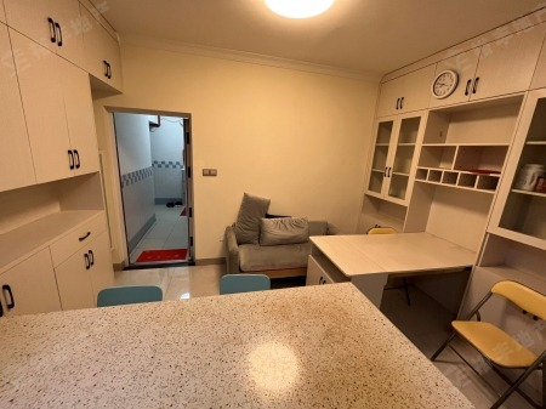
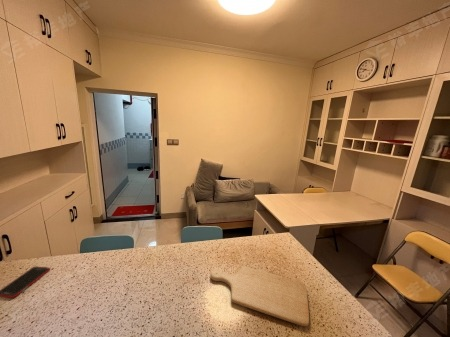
+ chopping board (255, 287)
+ cell phone (25, 280)
